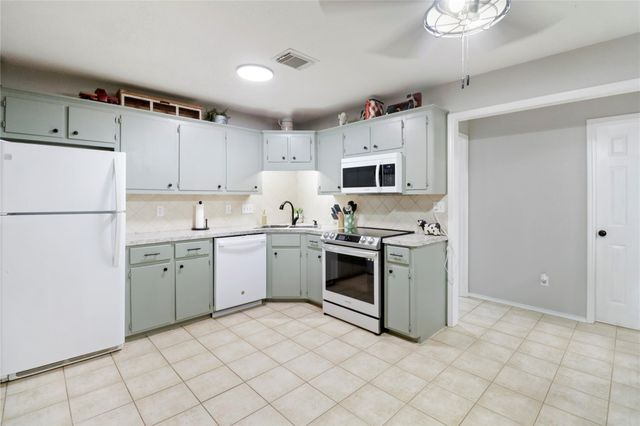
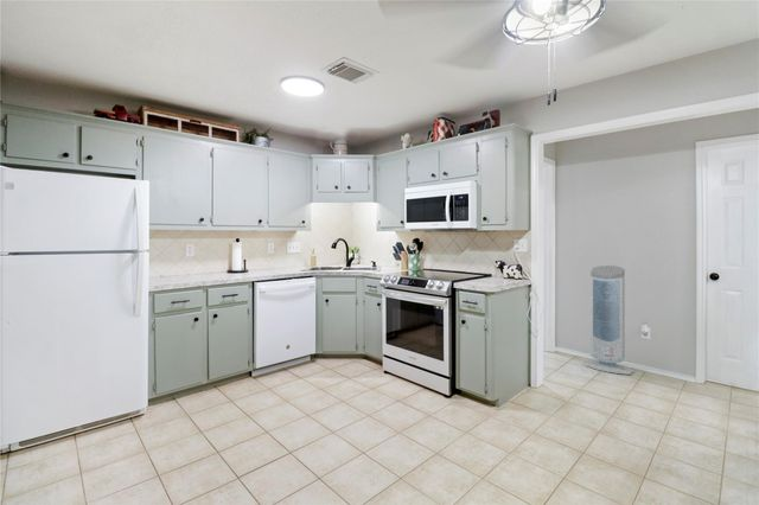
+ air purifier (607, 317)
